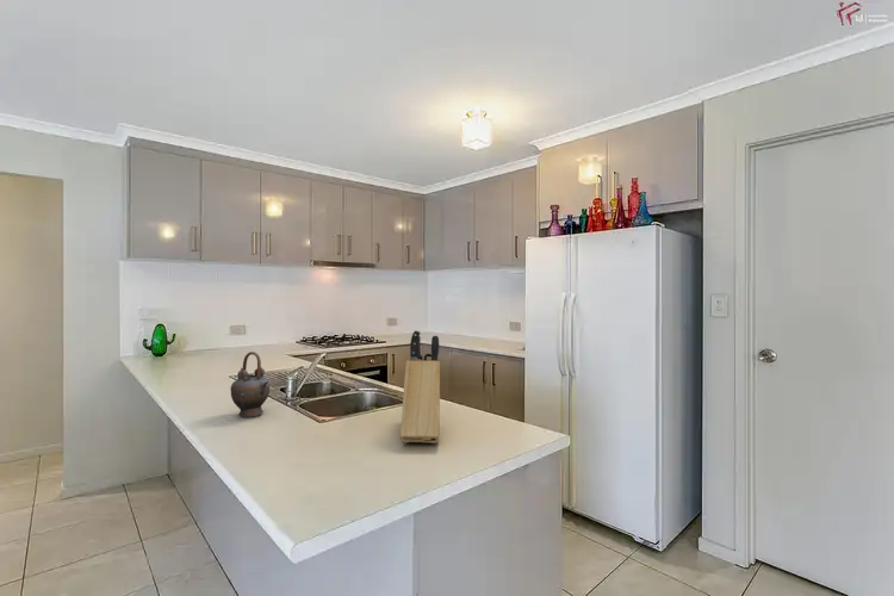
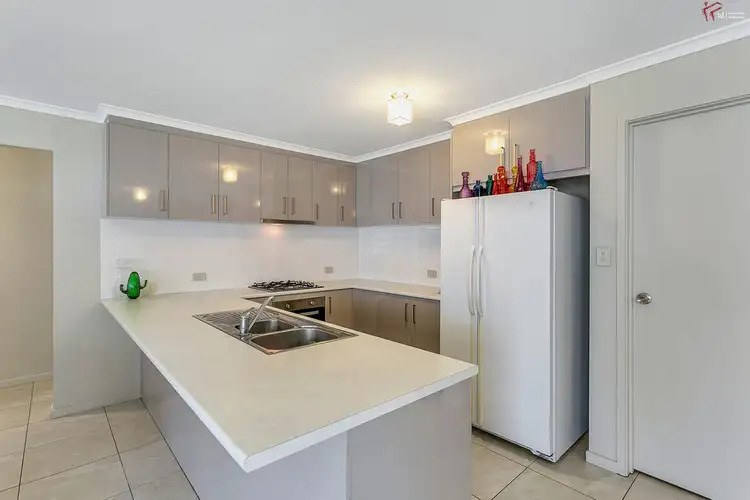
- knife block (422, 380)
- teapot (253, 383)
